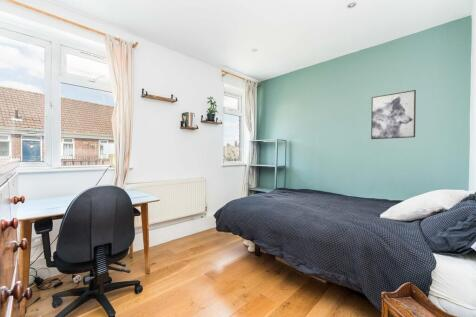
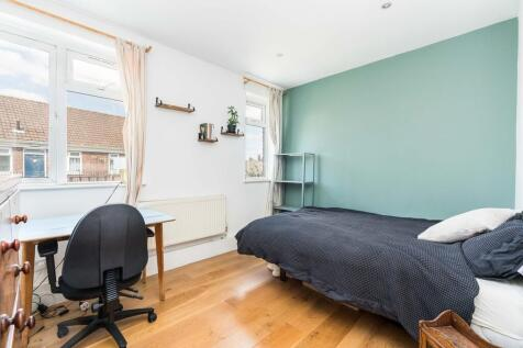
- wall art (392, 116)
